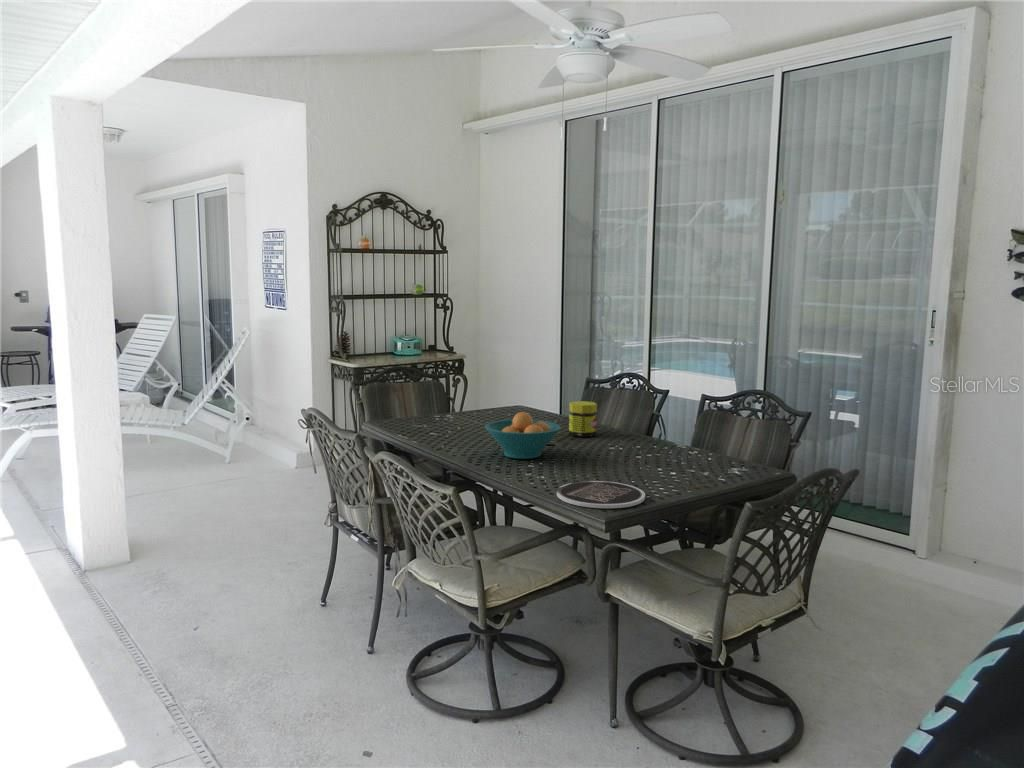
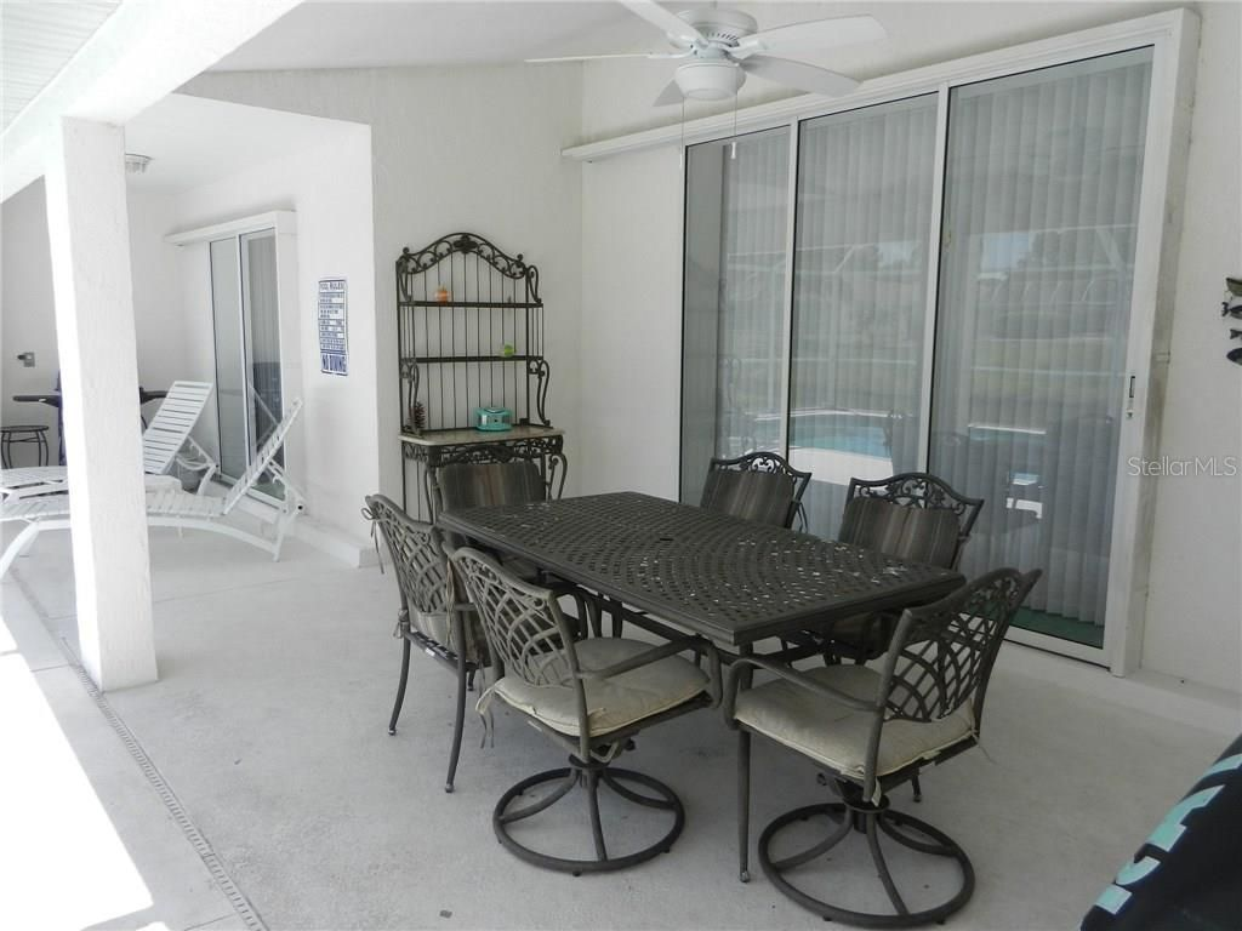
- jar (582, 419)
- fruit bowl (522, 434)
- plate (600, 493)
